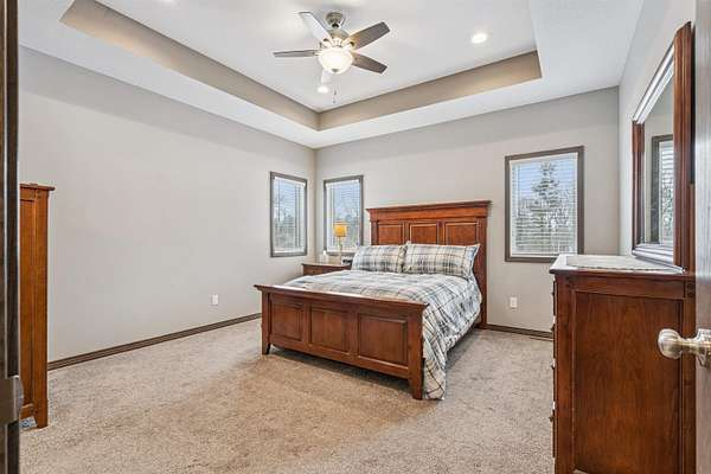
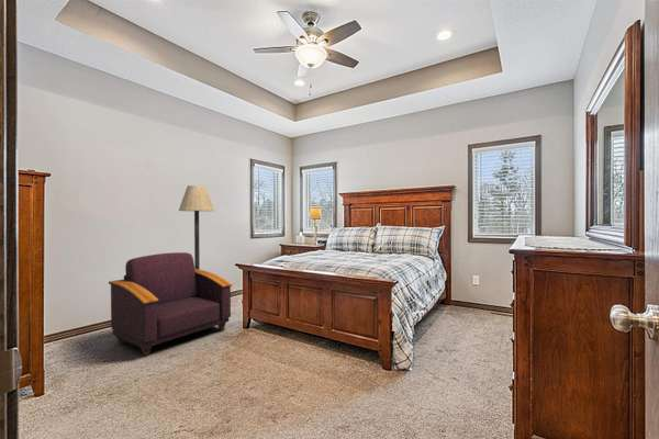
+ armchair (174, 295)
+ floor lamp (197, 248)
